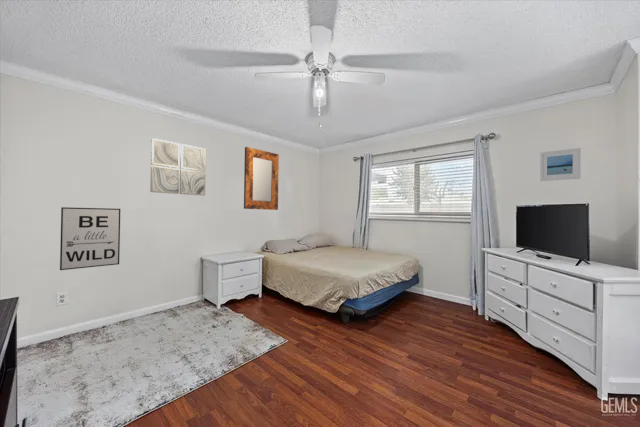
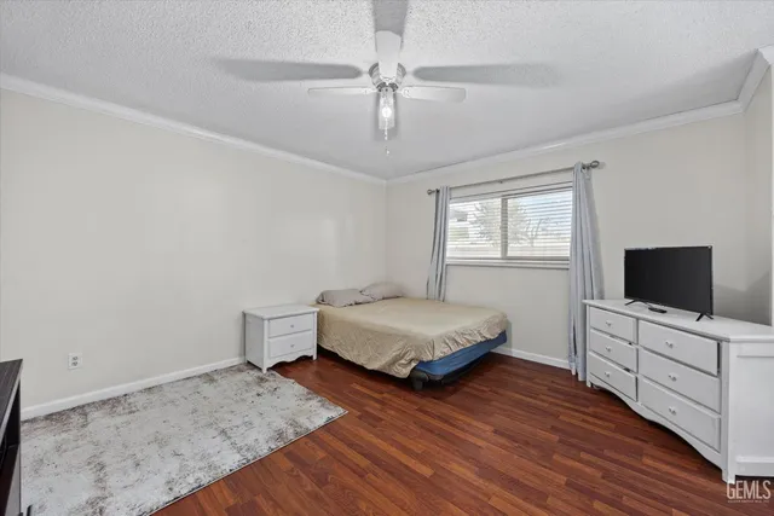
- wall art (179, 169)
- home mirror (262, 180)
- wall art (92, 237)
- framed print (559, 165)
